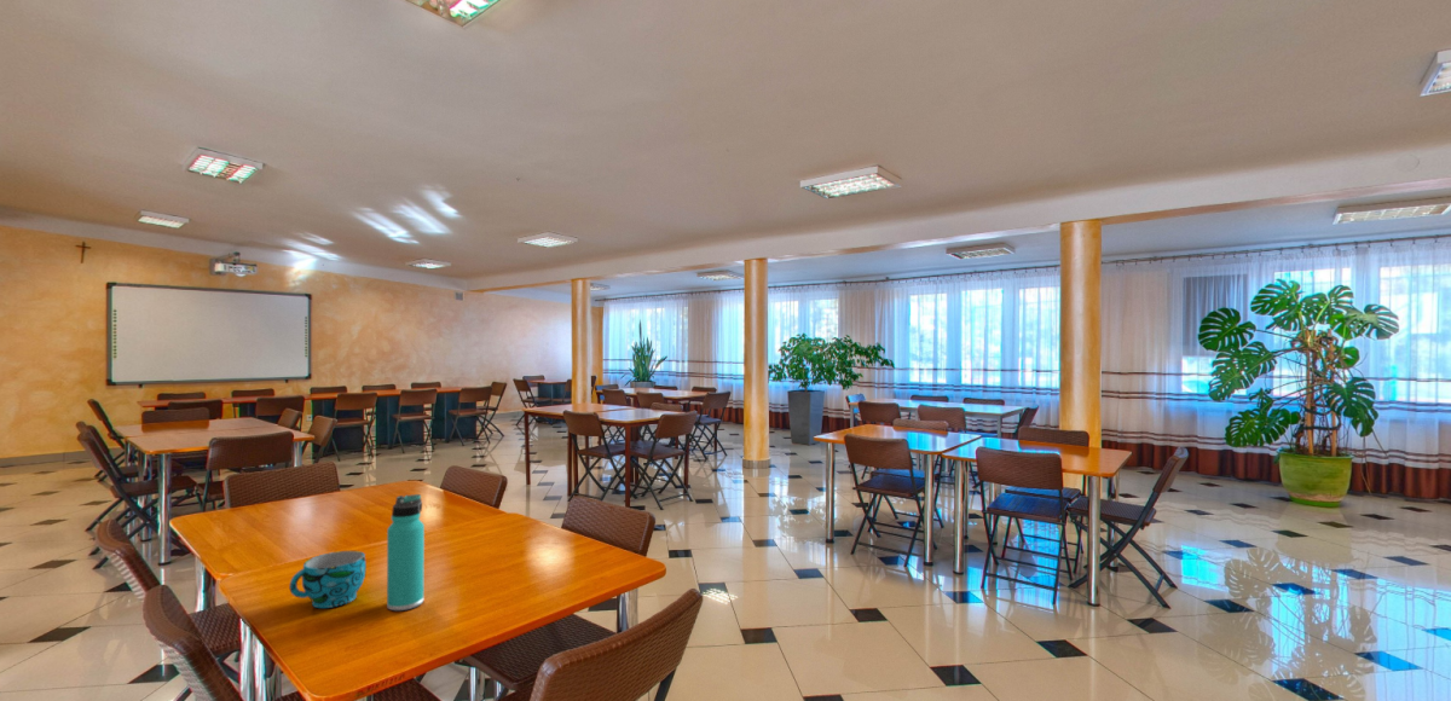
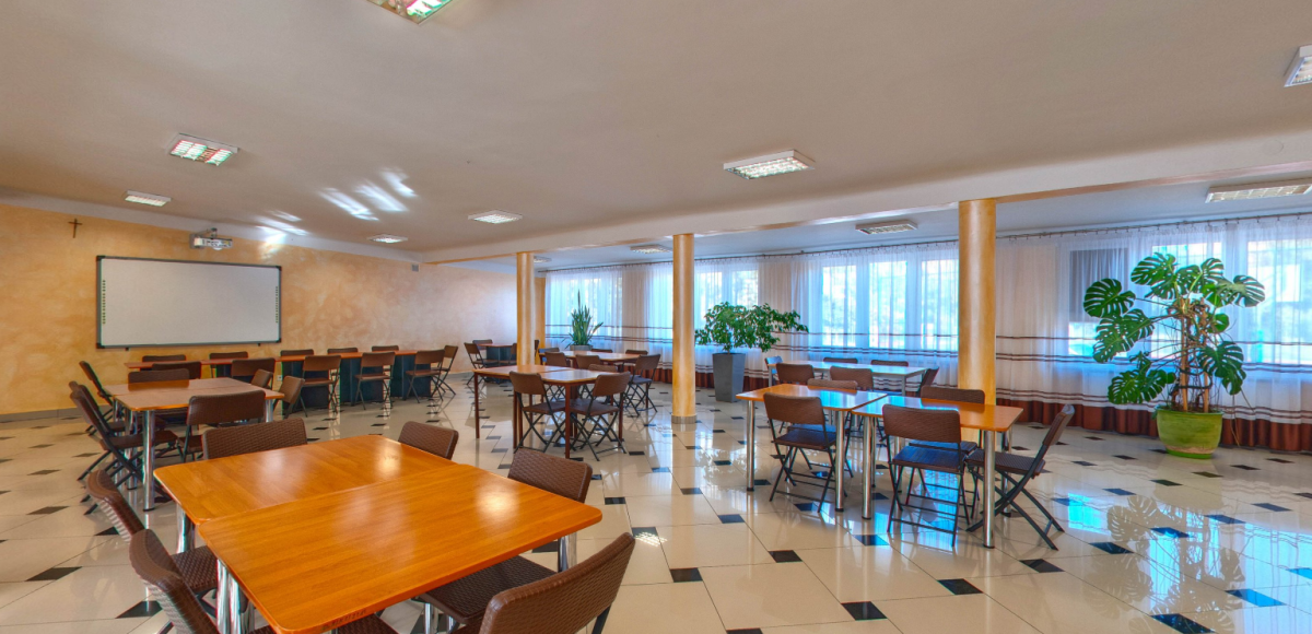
- thermos bottle (405, 550)
- cup (331, 580)
